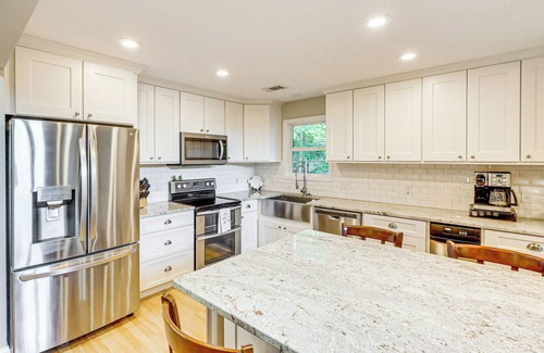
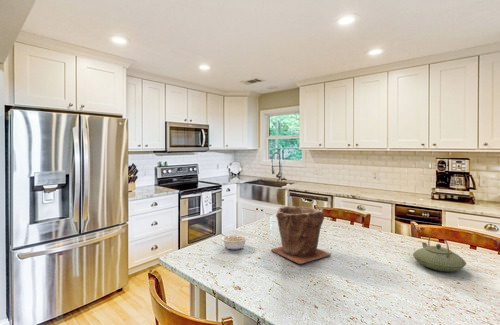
+ teapot (436, 248)
+ legume (233, 241)
+ plant pot (300, 230)
